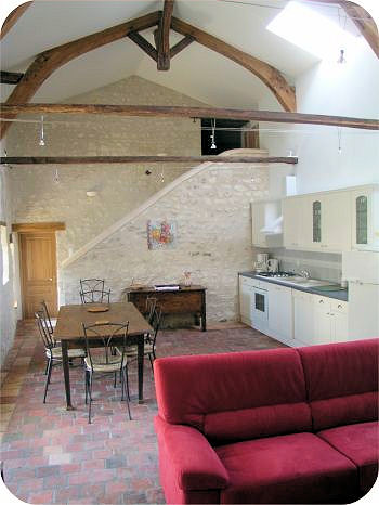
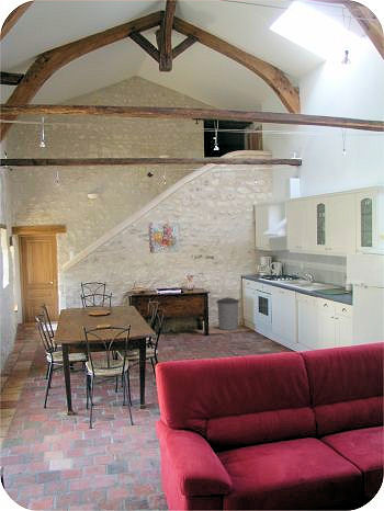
+ trash can (227, 313)
